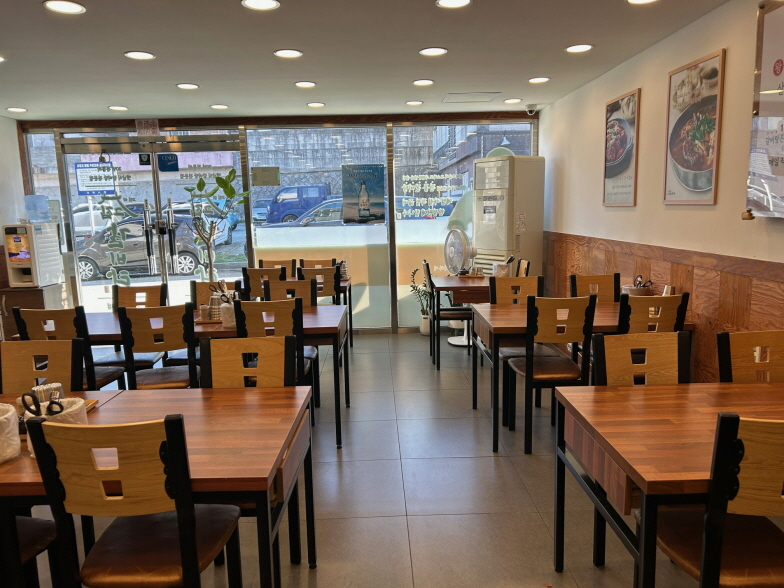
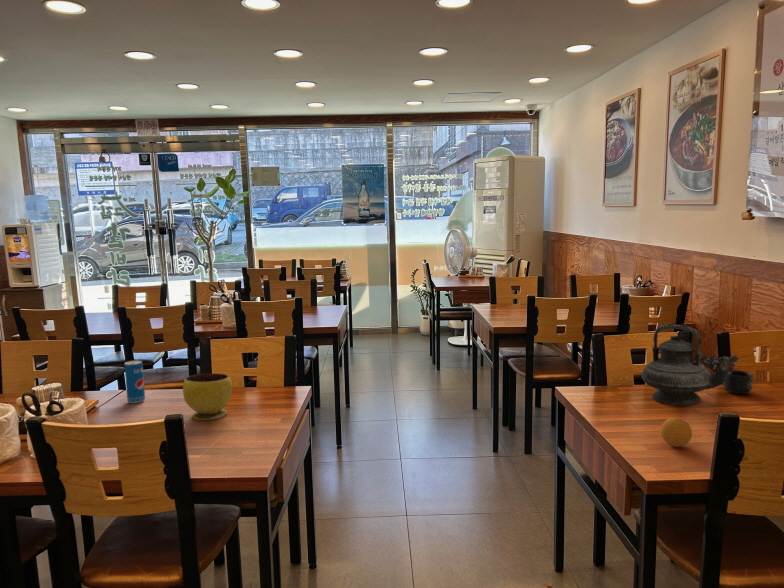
+ fruit (676, 431)
+ teapot (688, 363)
+ bowl (208, 395)
+ beverage can (134, 381)
+ mug (733, 381)
